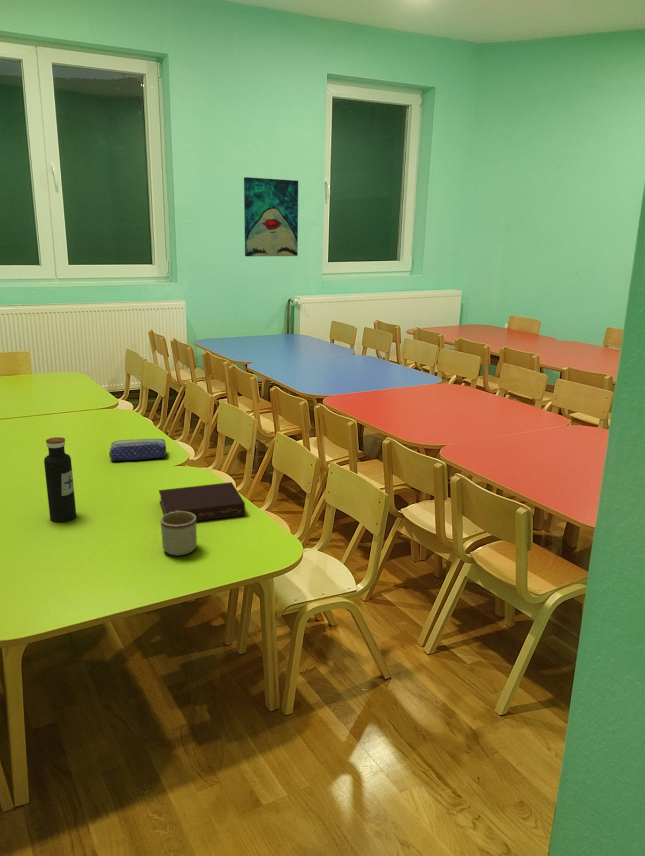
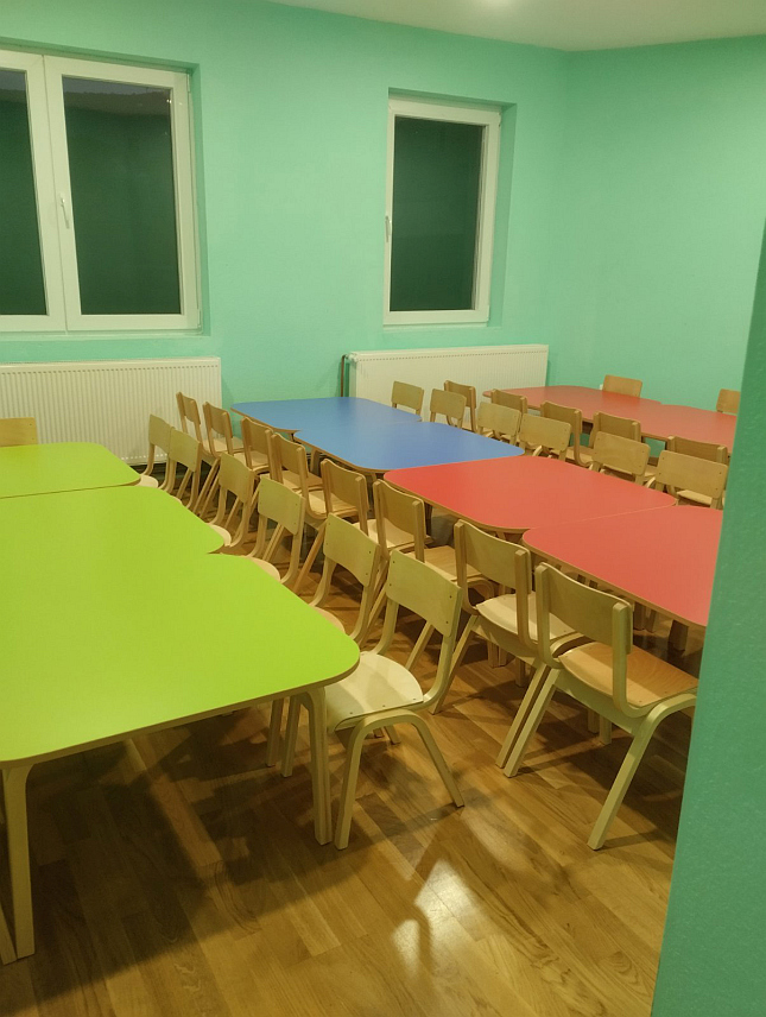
- mug (177, 531)
- book (201, 502)
- wall art (271, 218)
- pencil case (137, 449)
- water bottle (59, 479)
